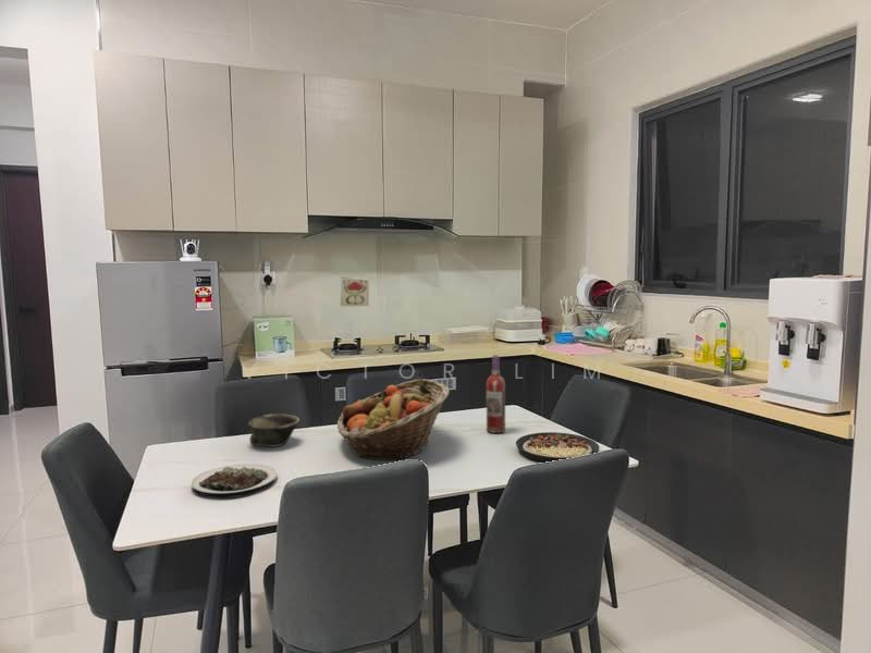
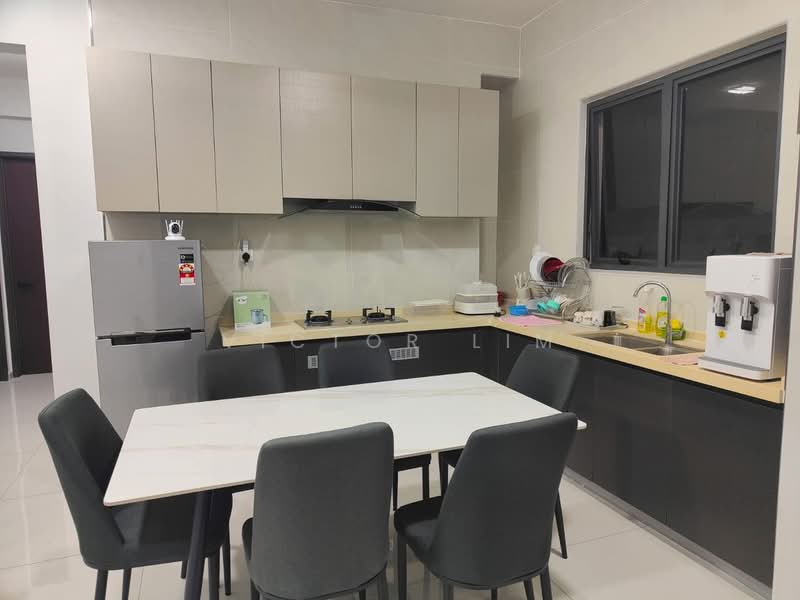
- decorative tile (355, 292)
- fruit basket (392, 416)
- plate (556, 445)
- bowl (274, 431)
- wine bottle (495, 393)
- plate (235, 477)
